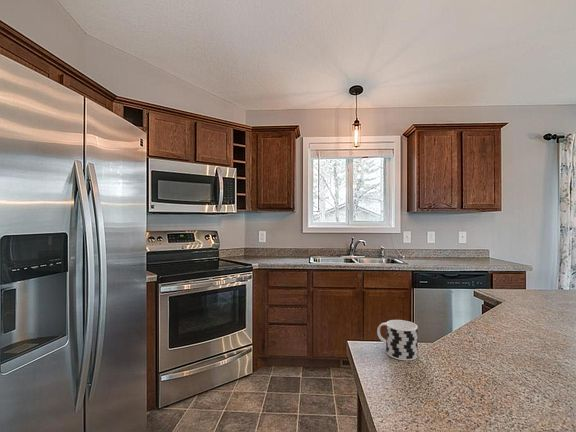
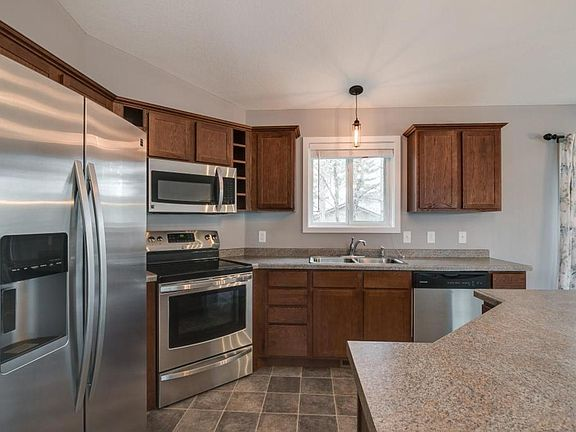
- cup (396, 338)
